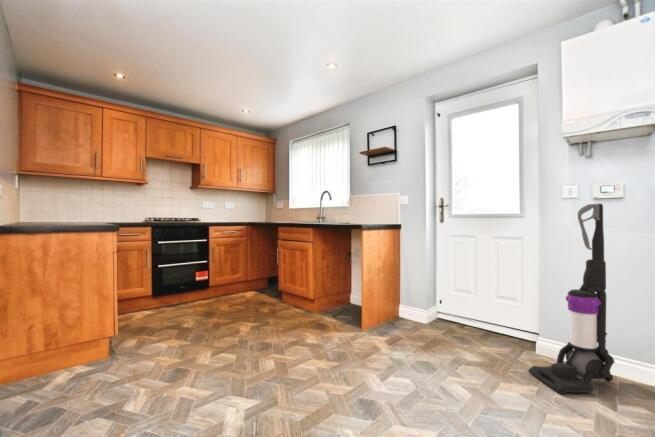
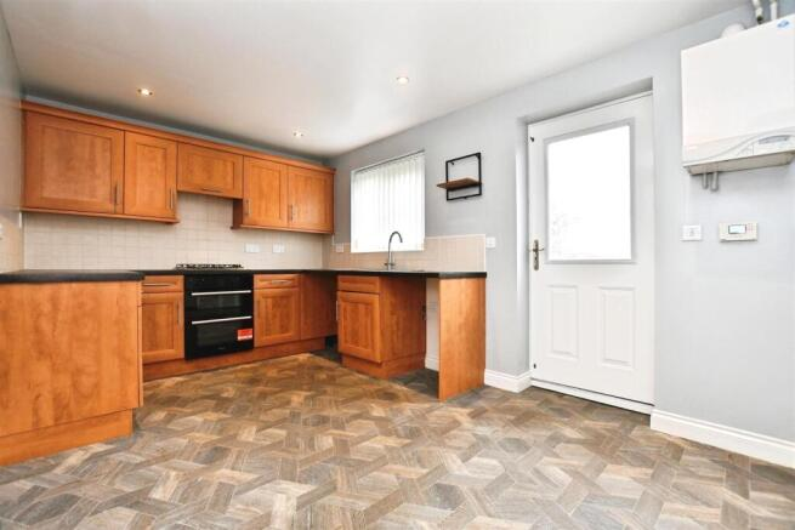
- vacuum cleaner (576, 292)
